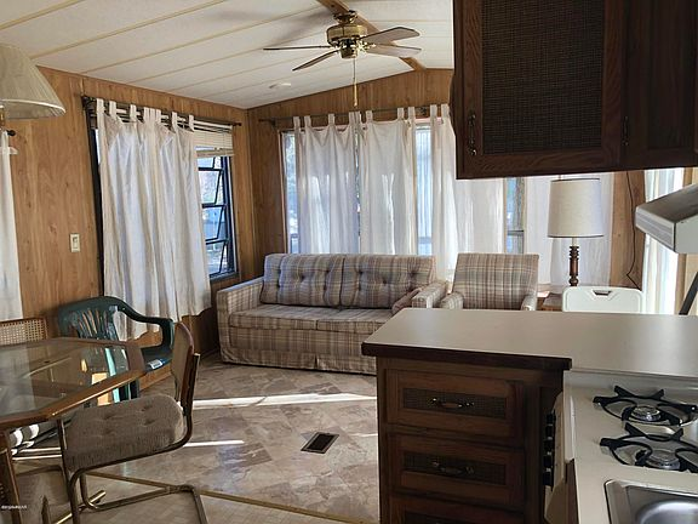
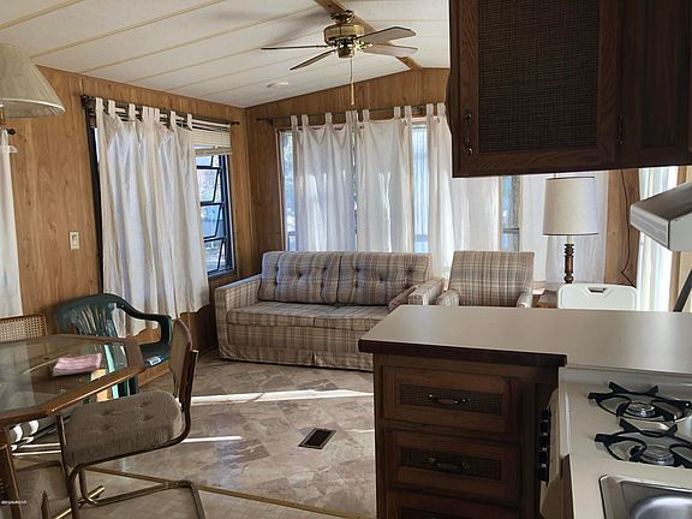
+ dish towel (78, 362)
